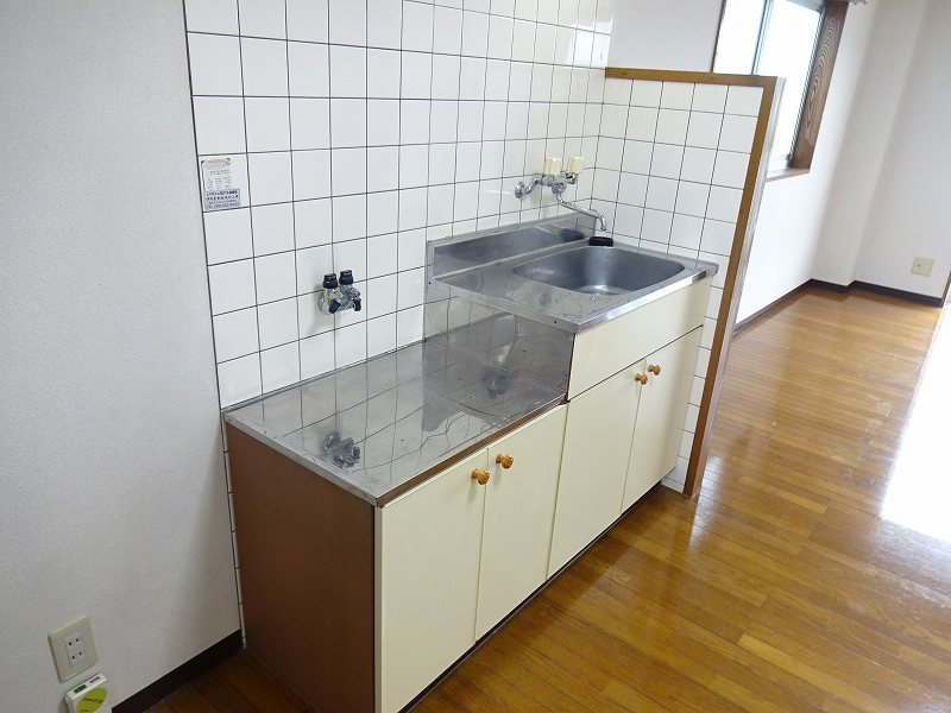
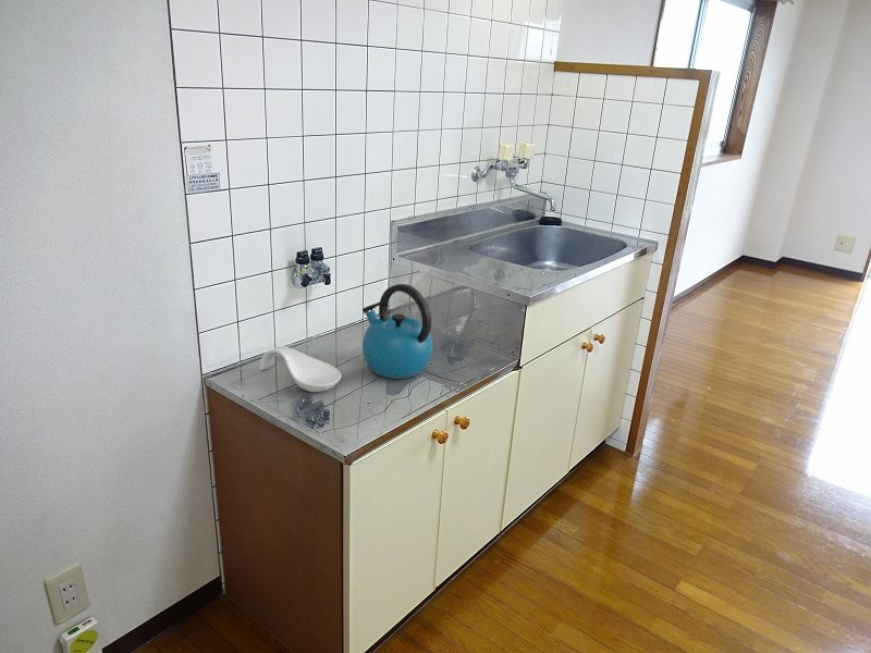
+ kettle (394, 325)
+ spoon rest (298, 367)
